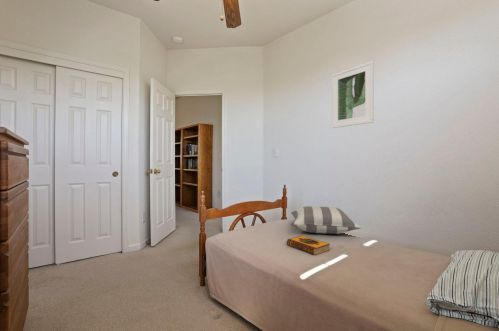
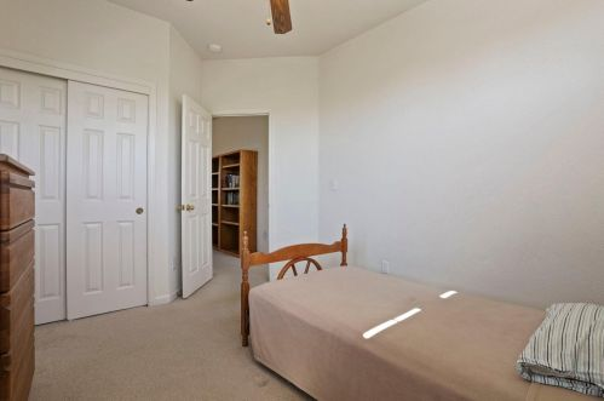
- hardback book (307, 245)
- pillow (321, 219)
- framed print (351, 96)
